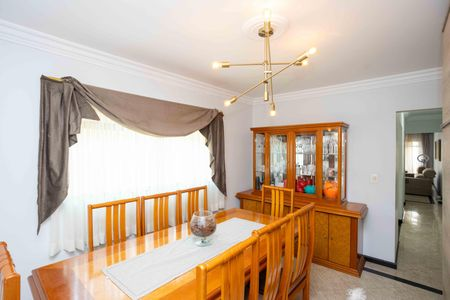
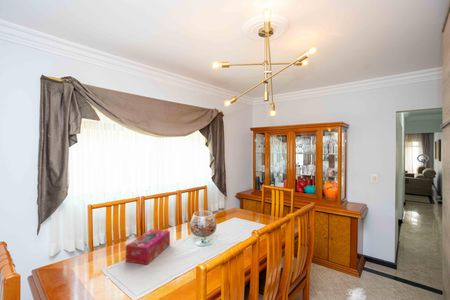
+ tissue box (149, 245)
